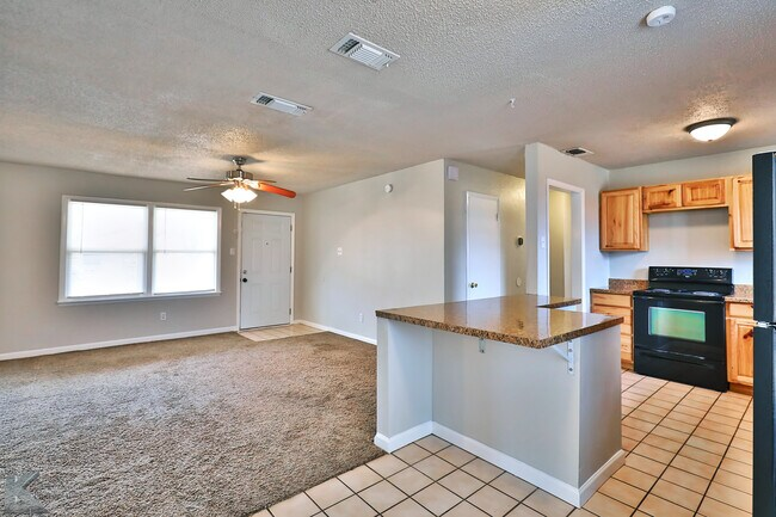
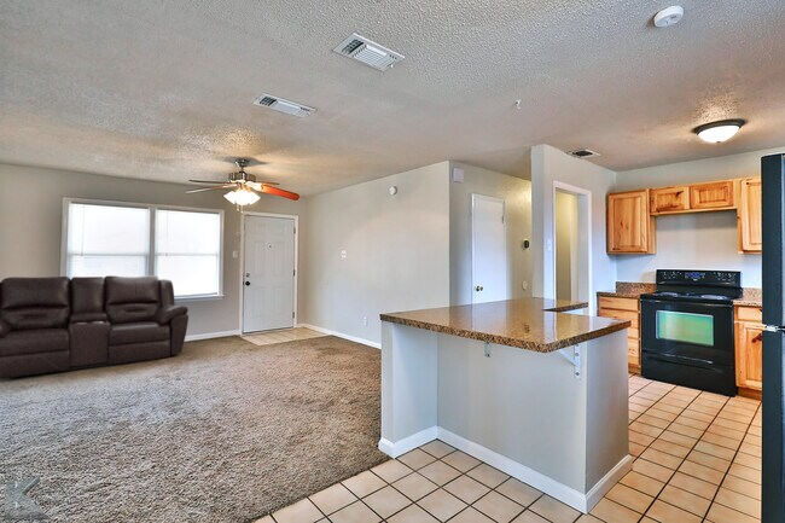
+ sofa (88, 318)
